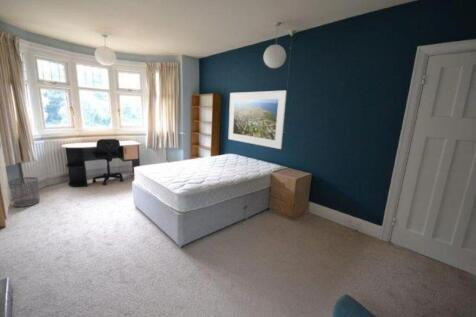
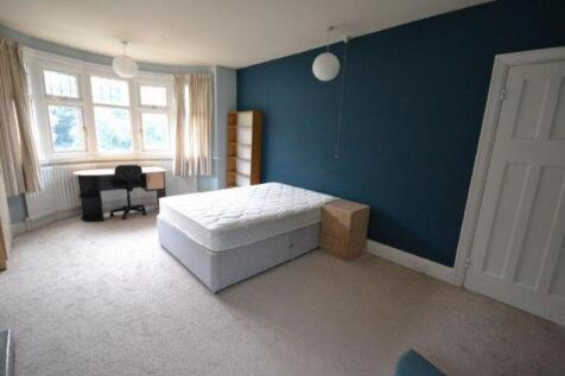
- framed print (253, 118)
- waste bin (25, 191)
